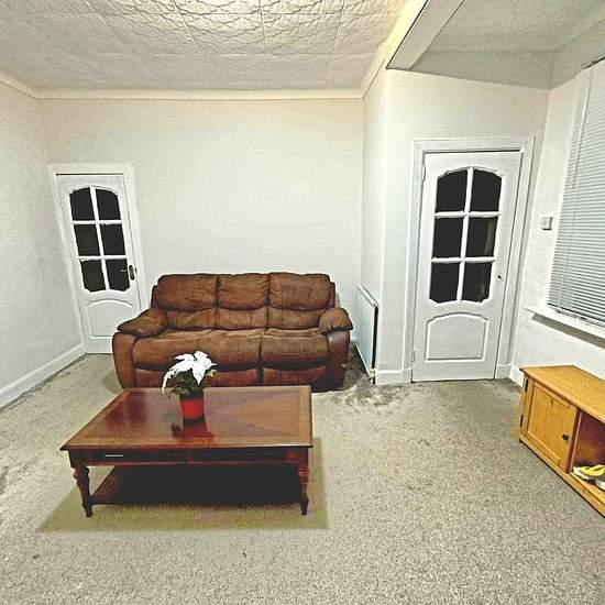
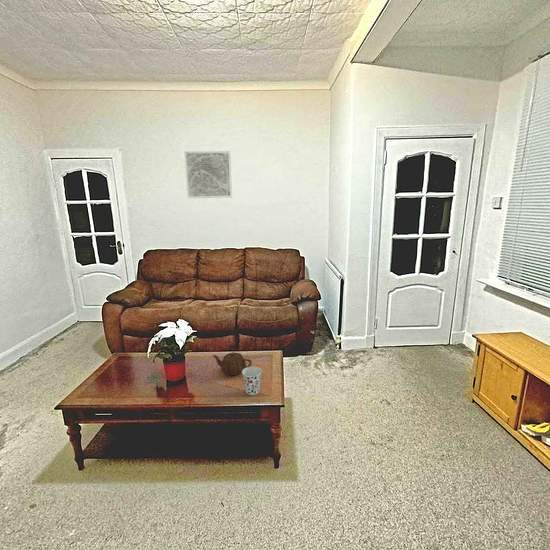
+ wall art (208, 175)
+ teapot (232, 362)
+ cup (252, 381)
